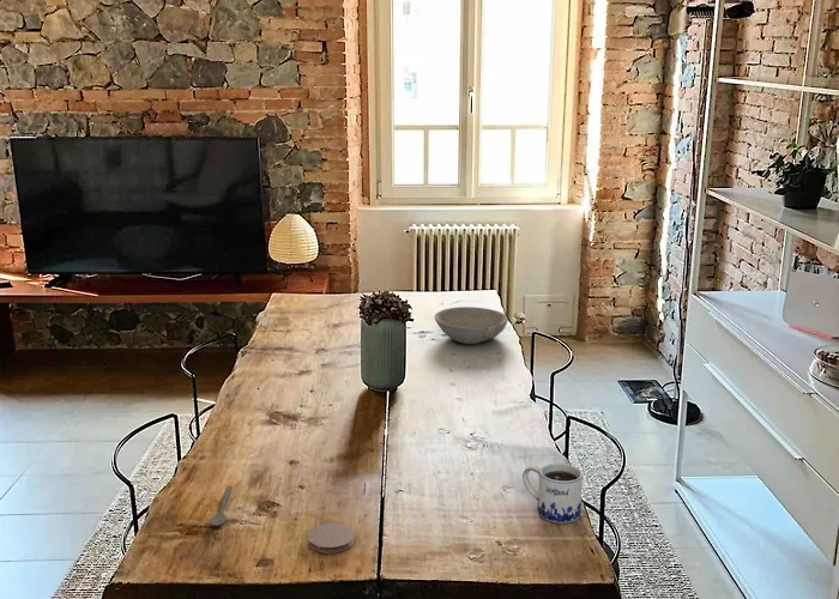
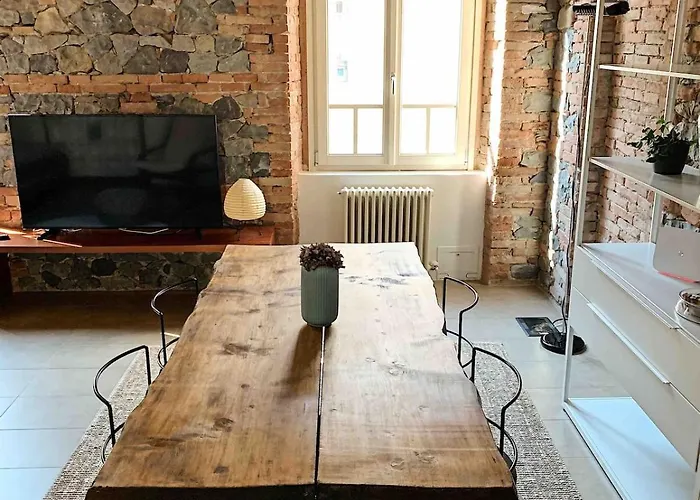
- bowl (470, 327)
- mug (554, 490)
- coaster (331, 537)
- spoon (223, 504)
